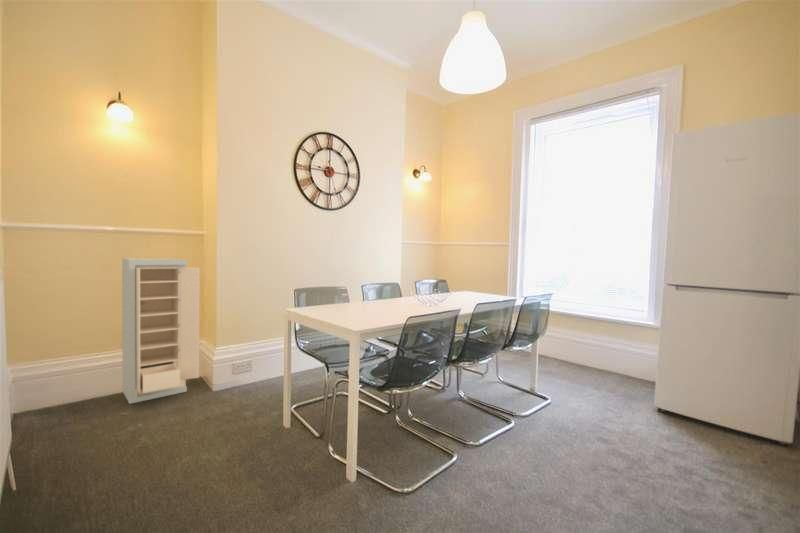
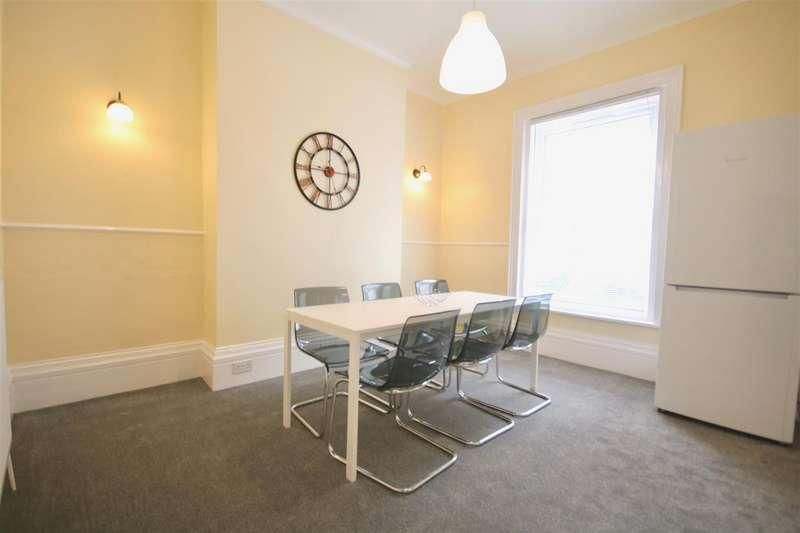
- storage cabinet (163, 326)
